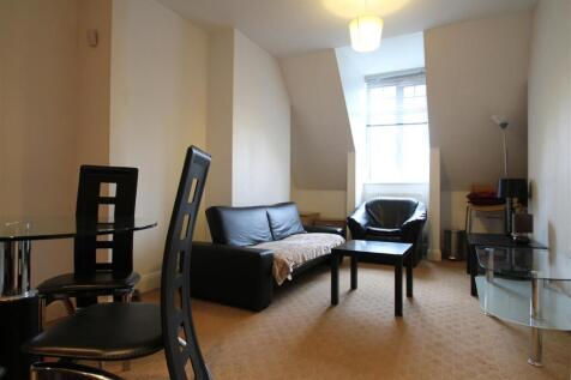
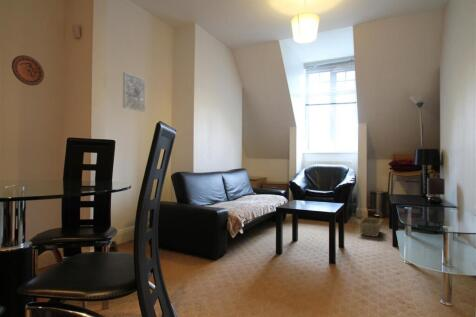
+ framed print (134, 93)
+ decorative plate (28, 70)
+ basket (370, 221)
